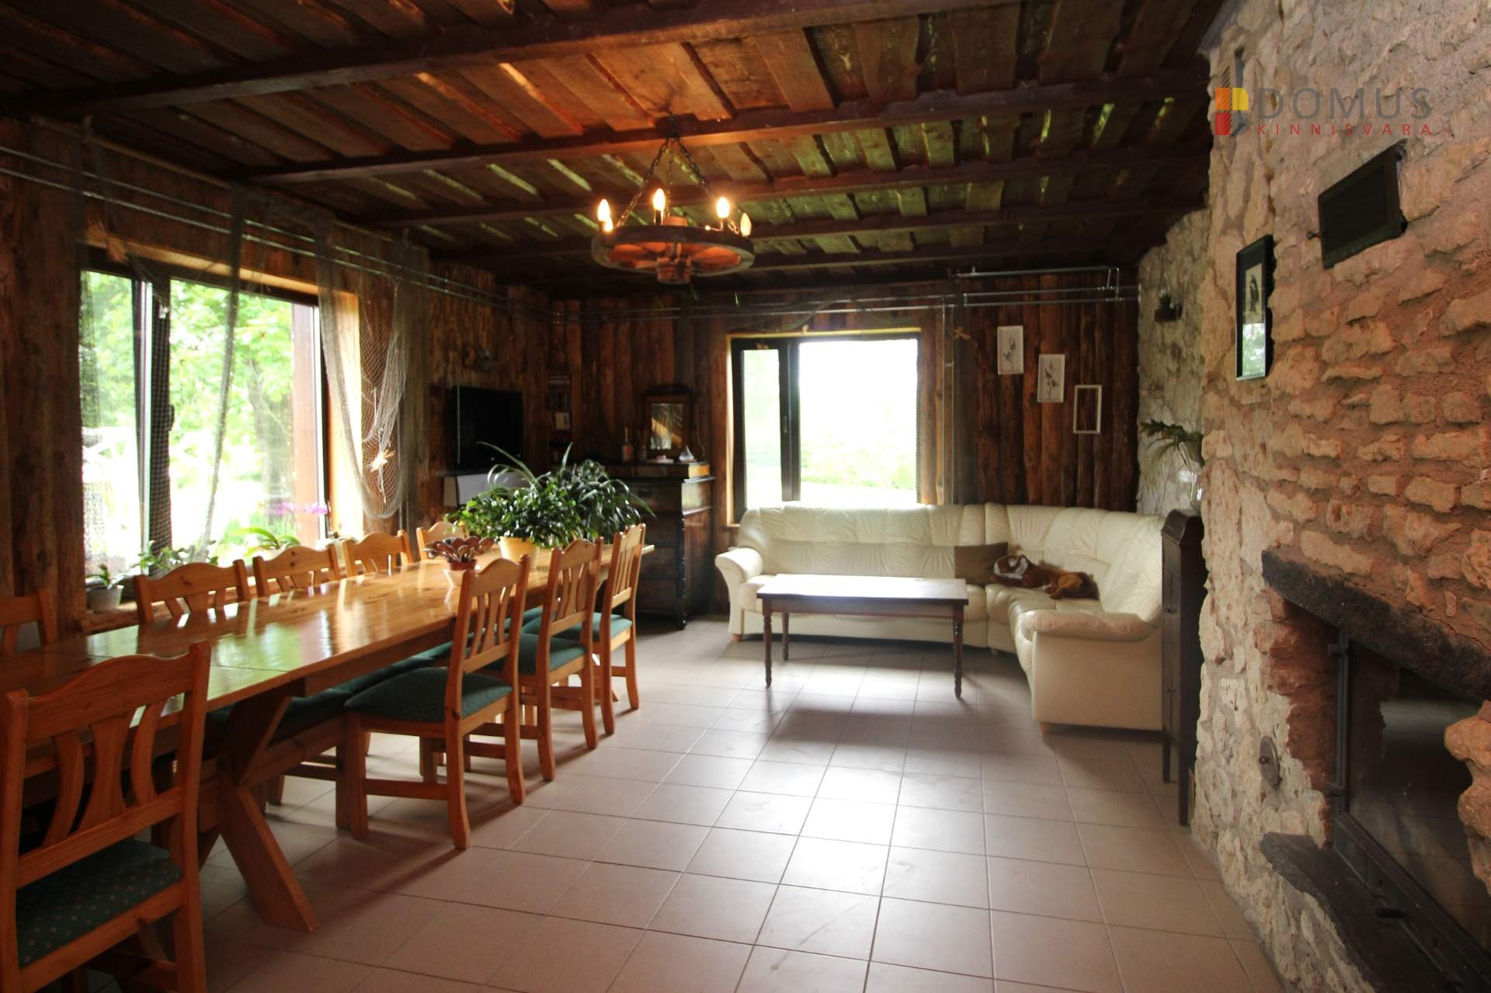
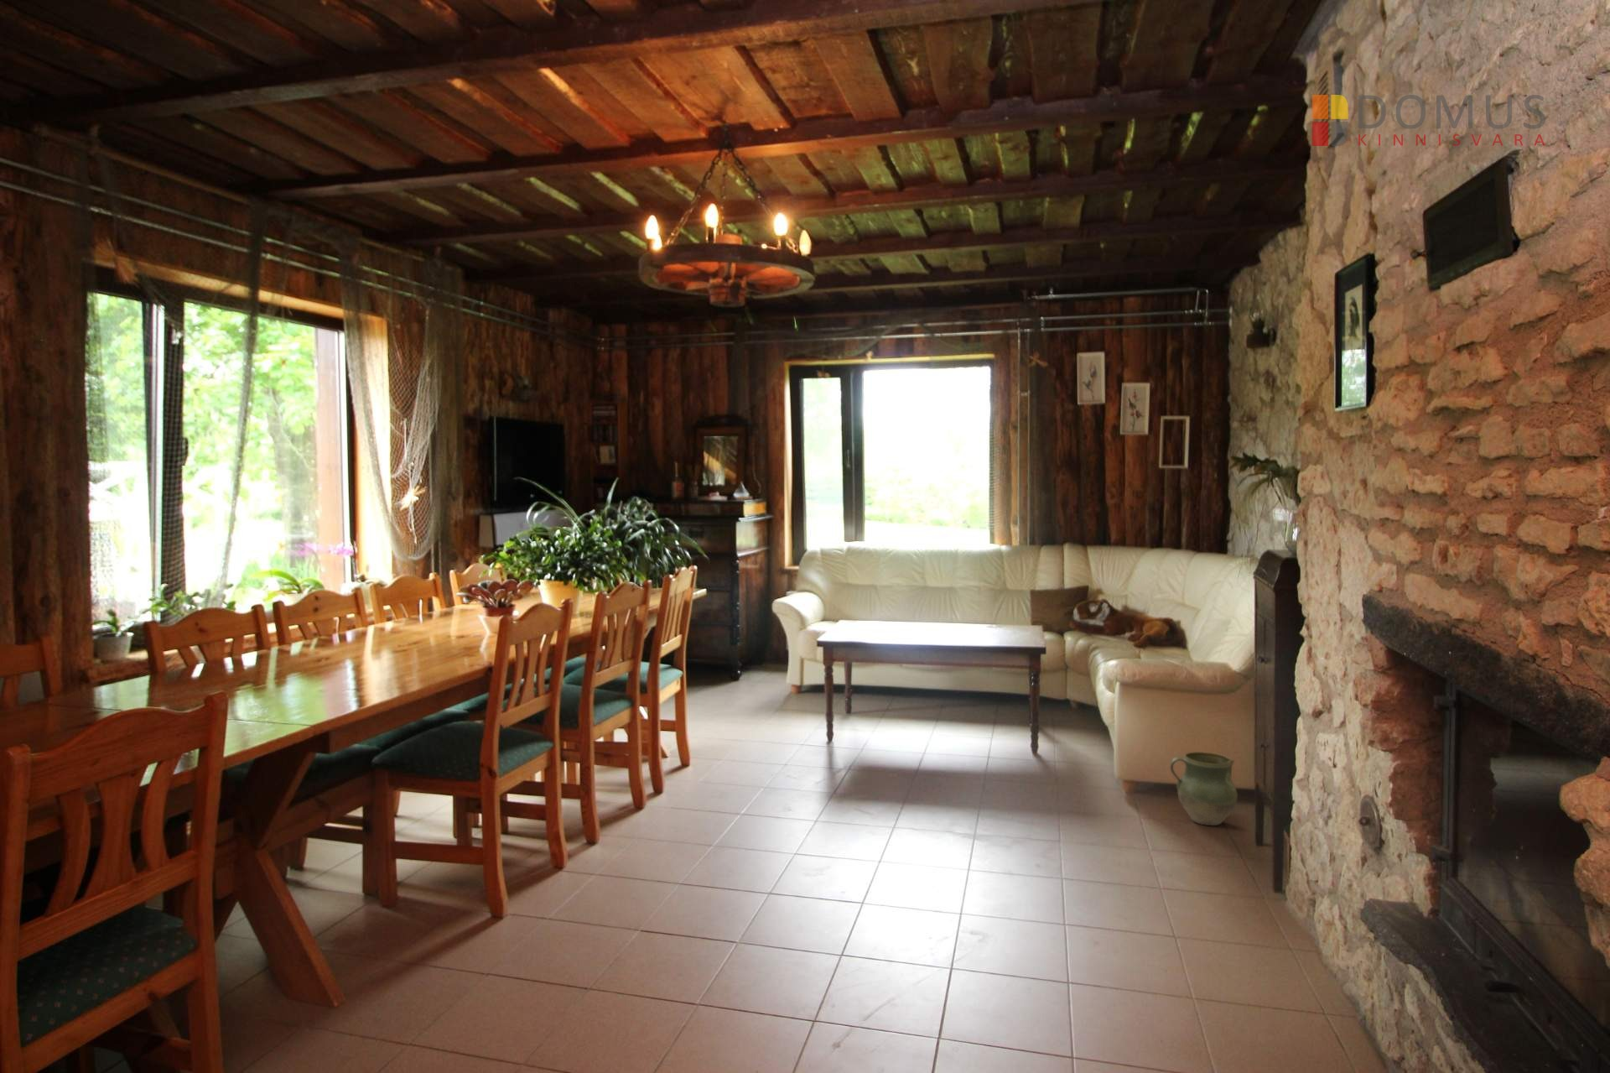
+ ceramic jug (1203, 789)
